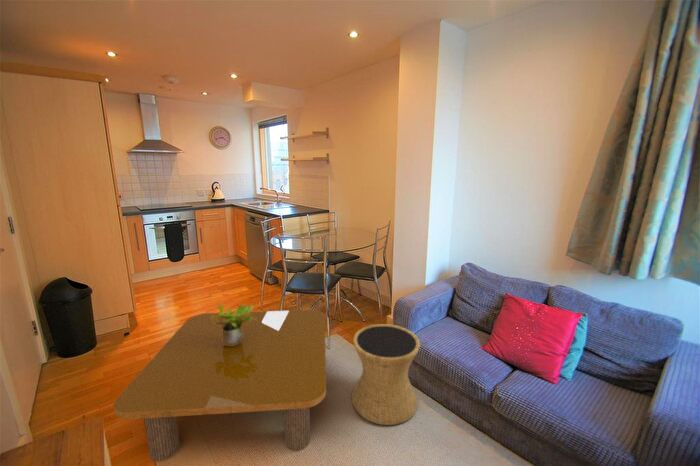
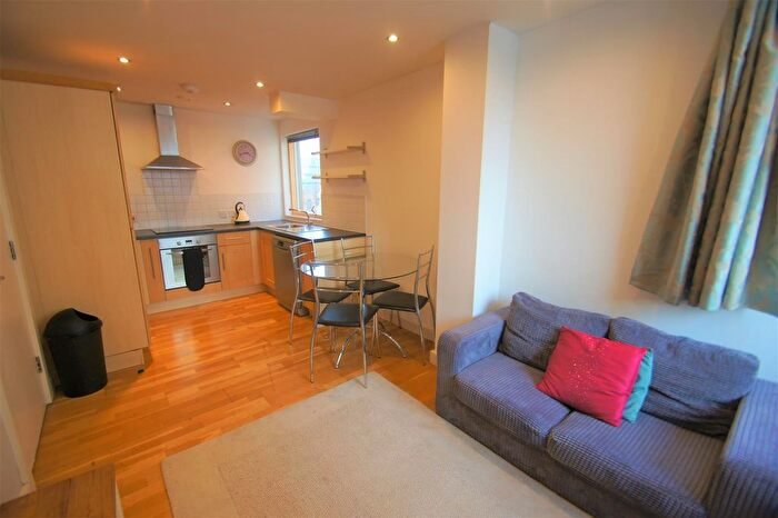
- side table (385, 370)
- potted plant (234, 323)
- coffee table (245, 373)
